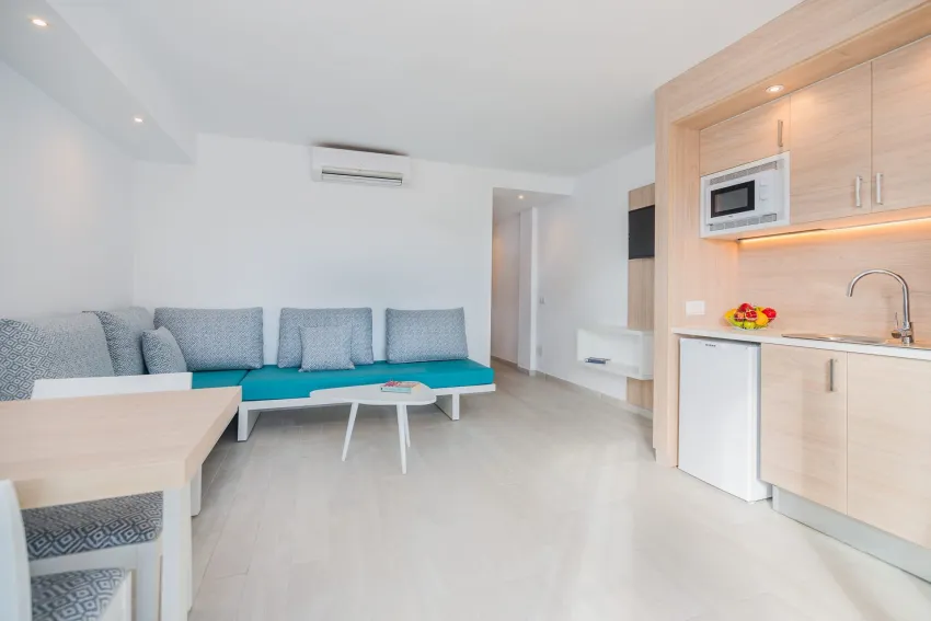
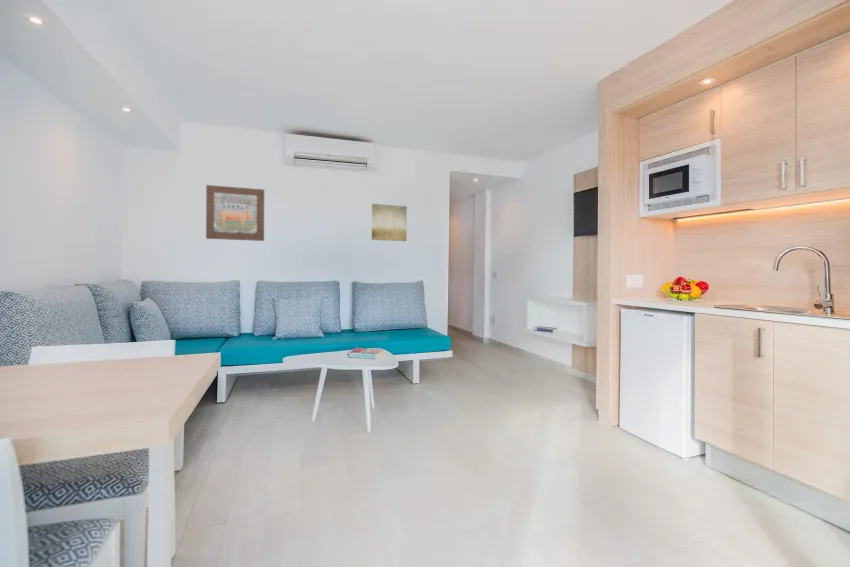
+ wall art (236, 213)
+ wall art (389, 222)
